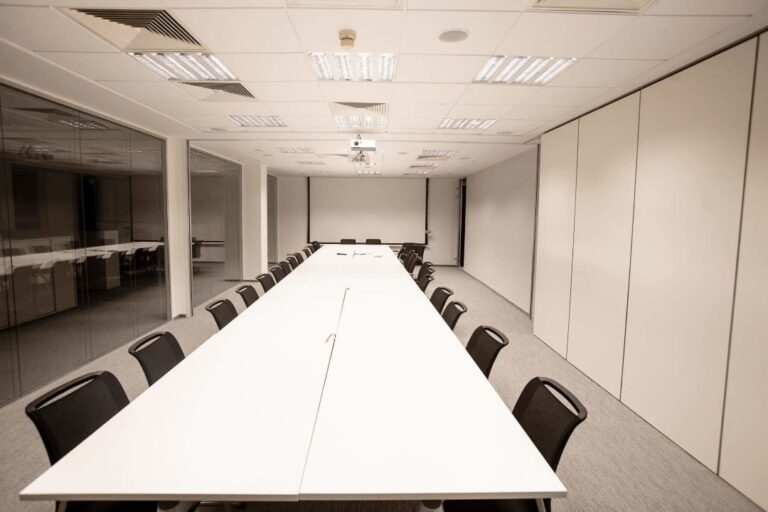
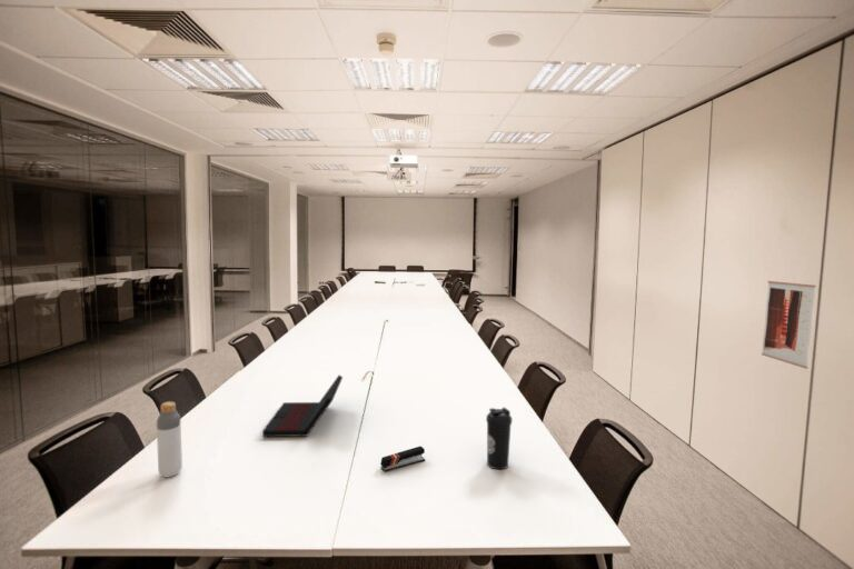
+ wall art (786, 322)
+ bottle (169, 438)
+ stapler (403, 458)
+ laptop (306, 402)
+ water bottle (498, 437)
